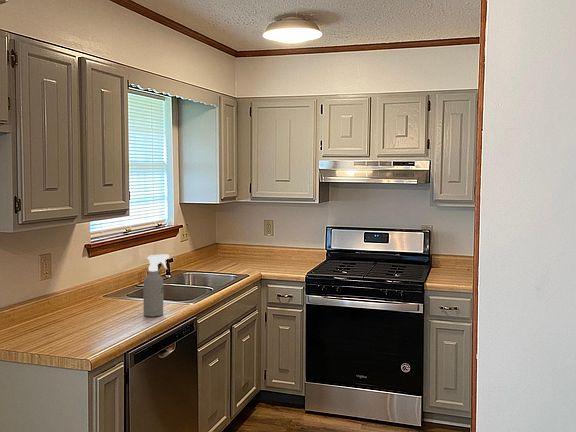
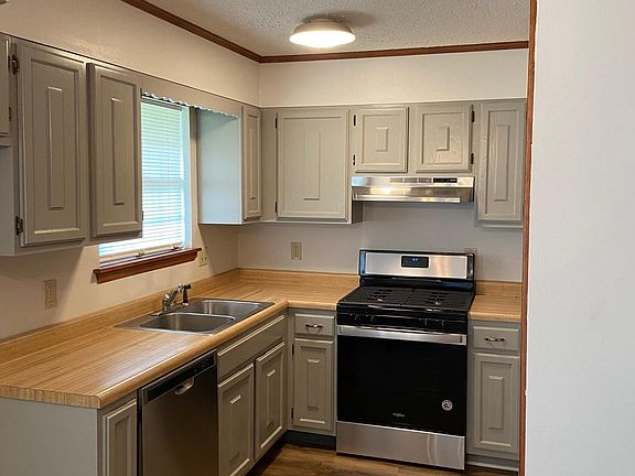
- spray bottle (156, 284)
